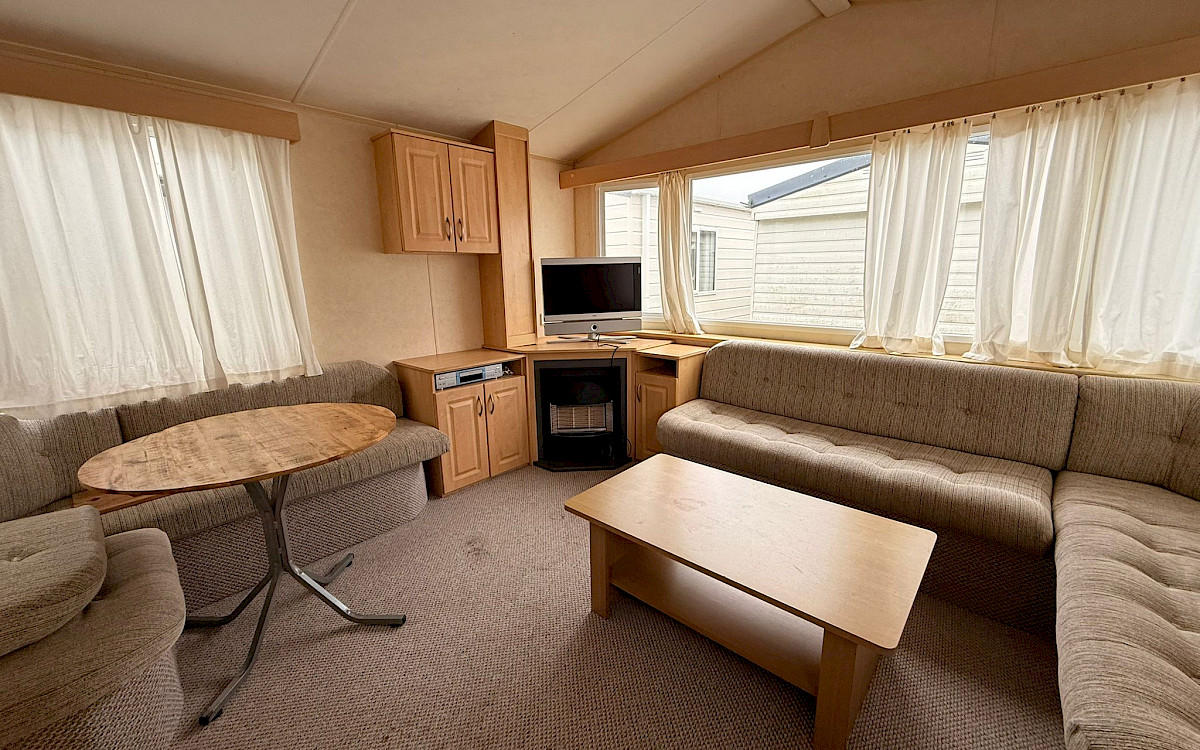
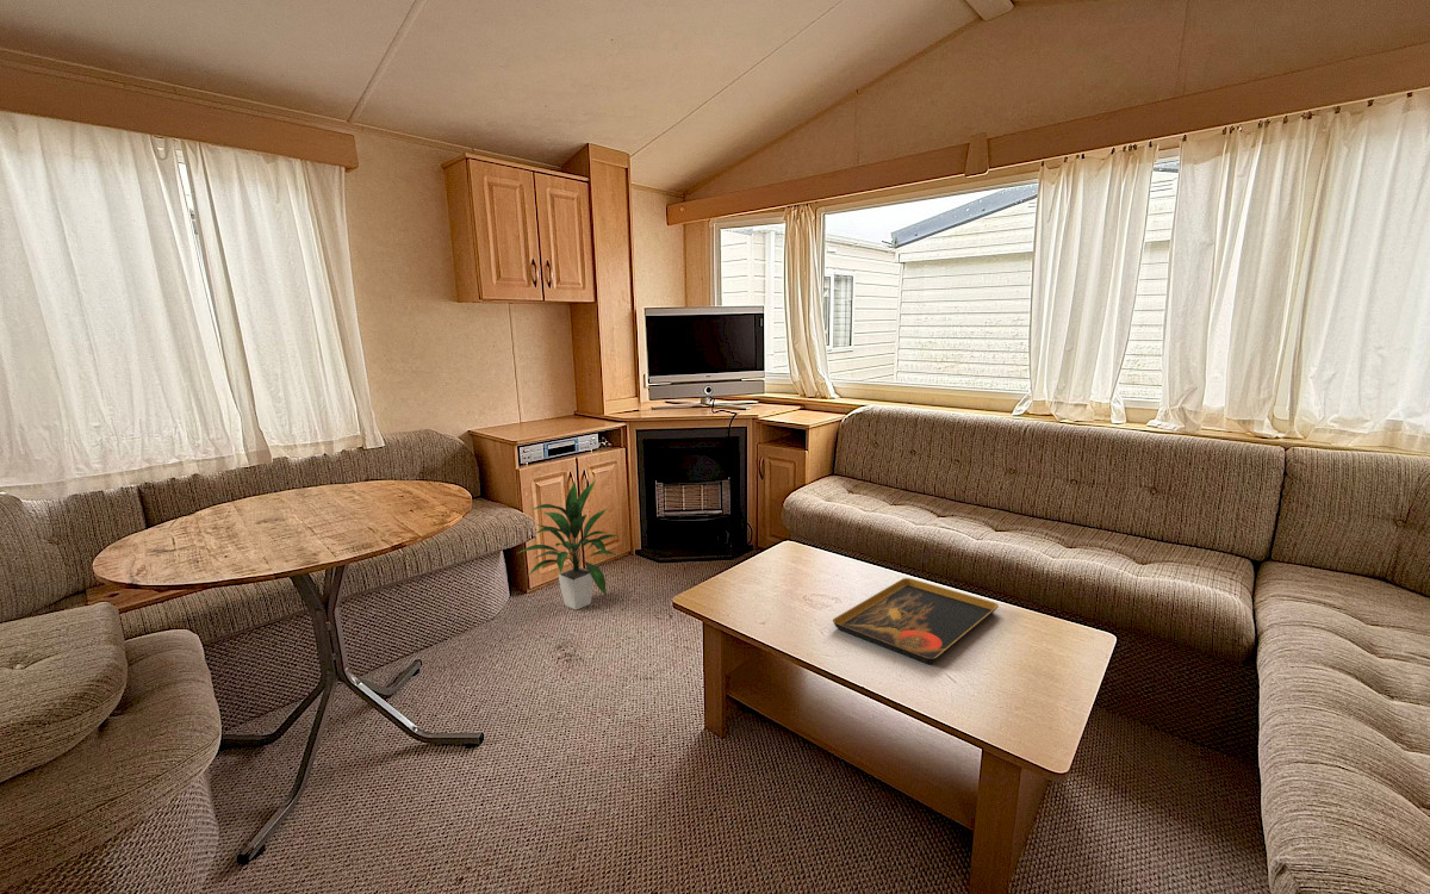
+ decorative tray (916, 616)
+ indoor plant (573, 546)
